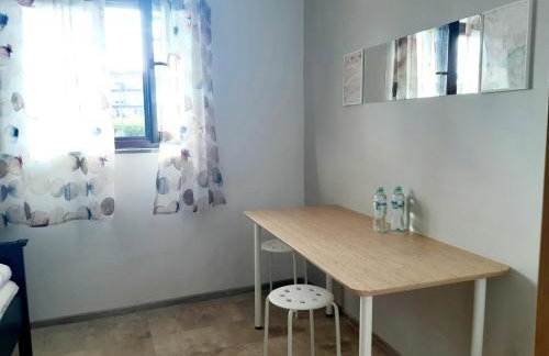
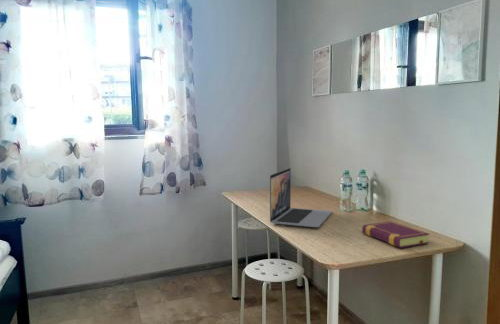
+ laptop (289, 195)
+ book (394, 233)
